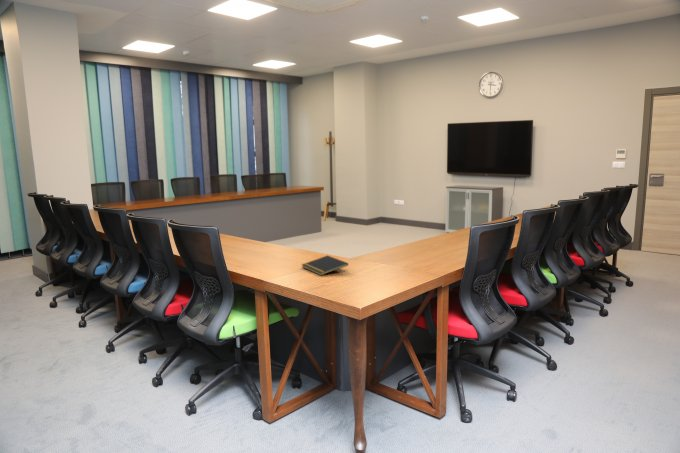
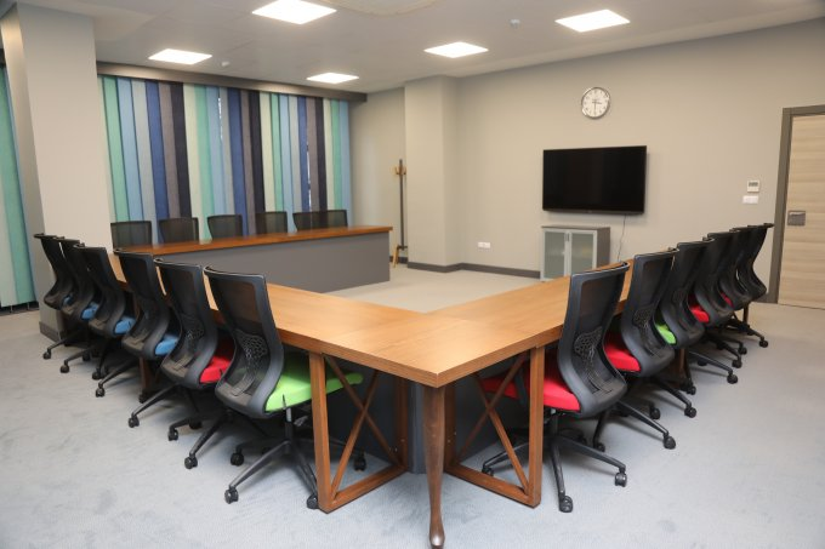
- notepad (324, 264)
